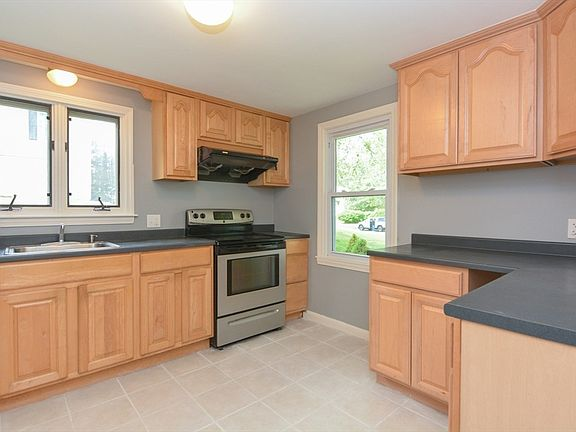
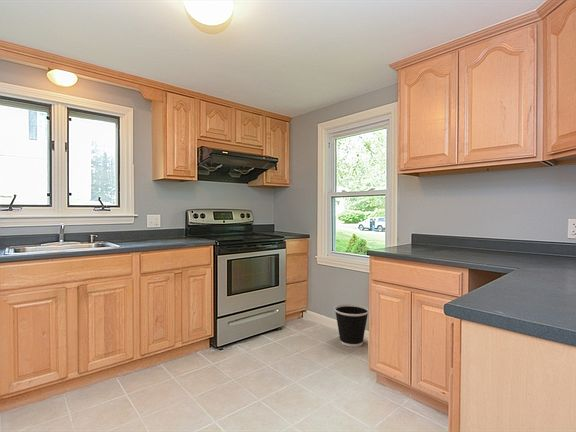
+ wastebasket (351, 325)
